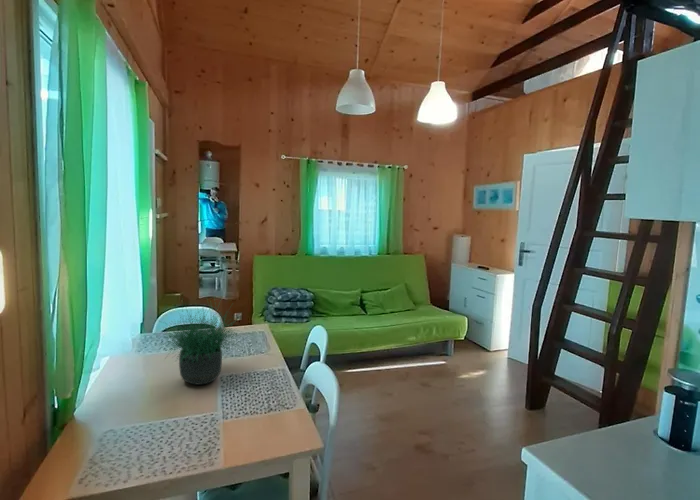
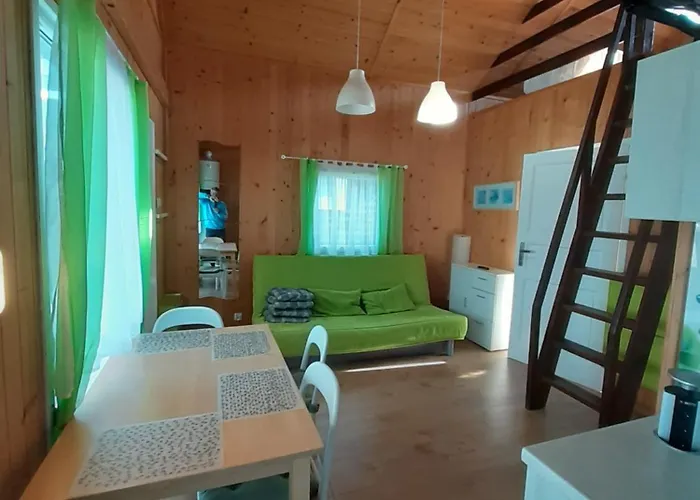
- potted plant (201, 335)
